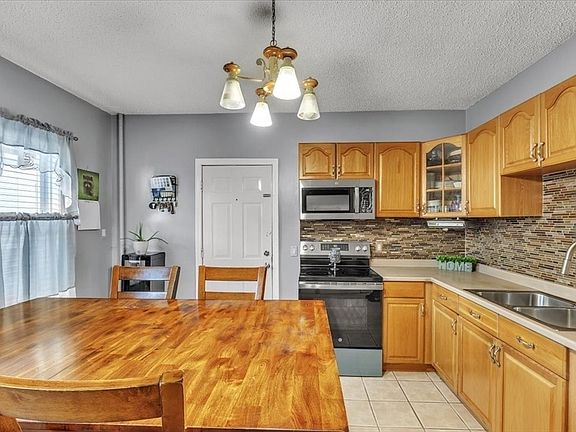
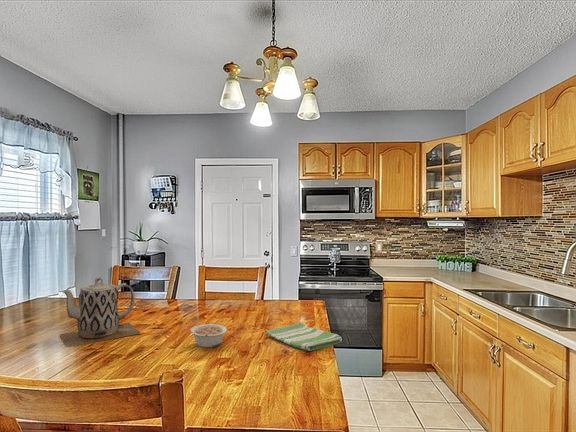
+ legume (209, 335)
+ dish towel (303, 335)
+ teapot (100, 305)
